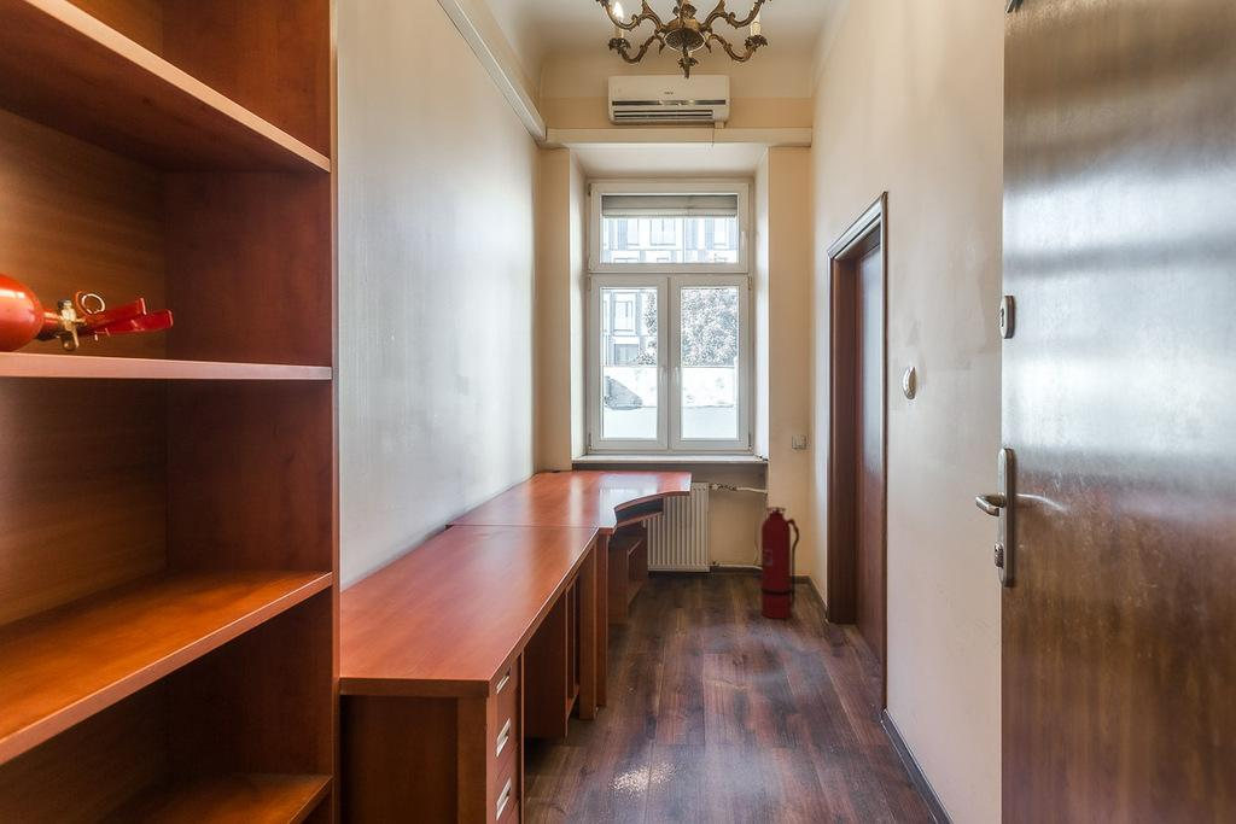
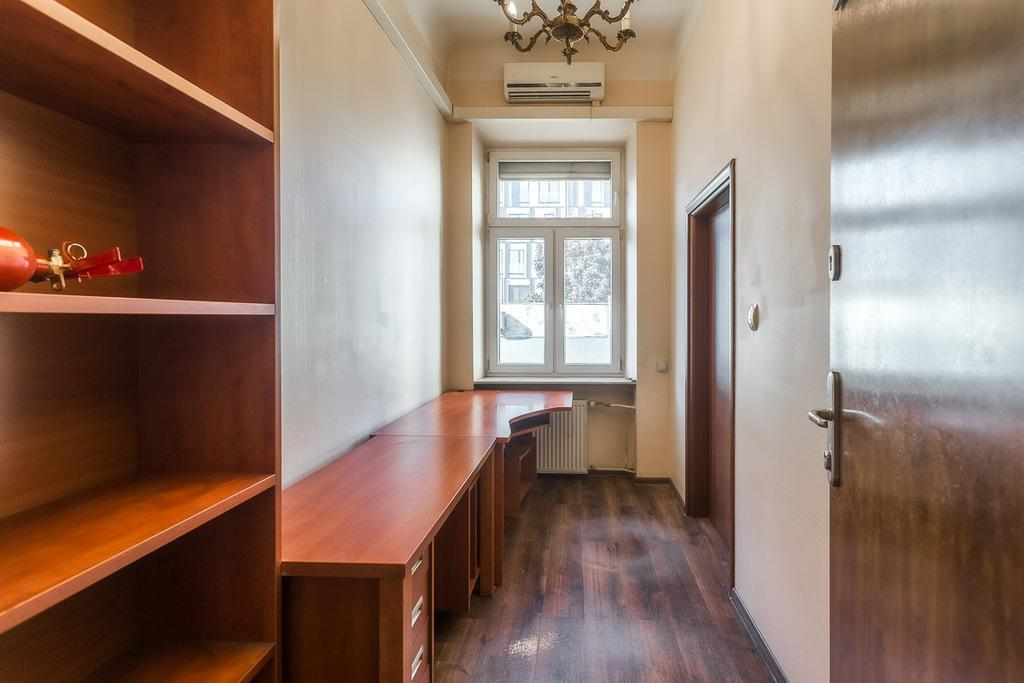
- fire extinguisher (780, 561)
